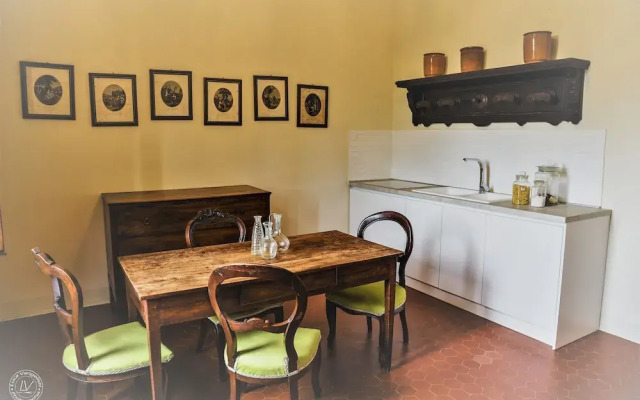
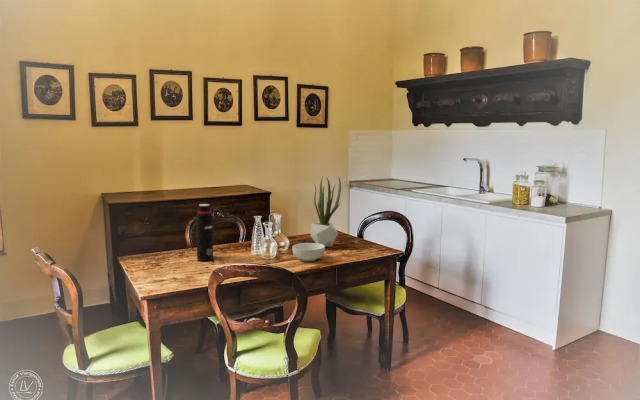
+ potted plant (327, 211)
+ cereal bowl (308, 252)
+ water bottle (206, 231)
